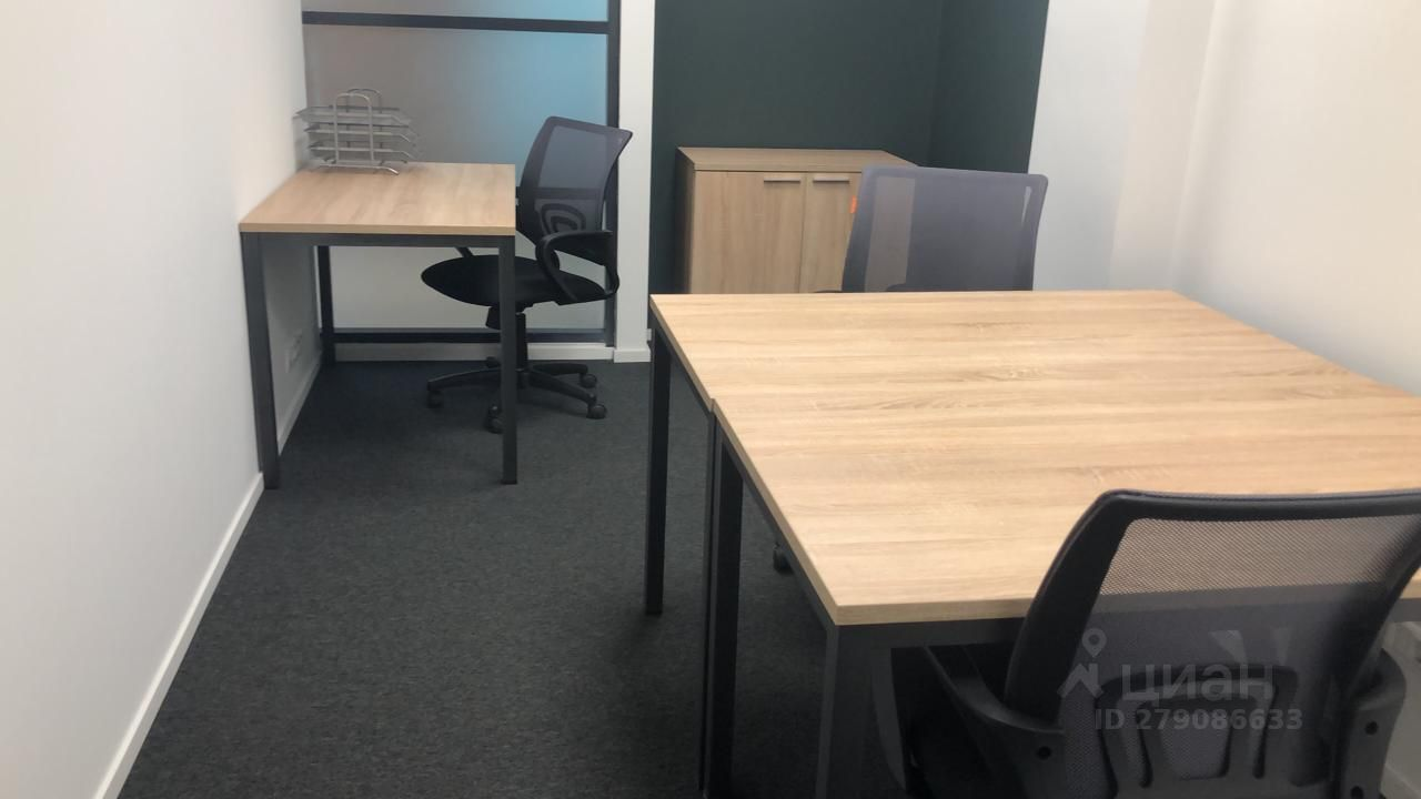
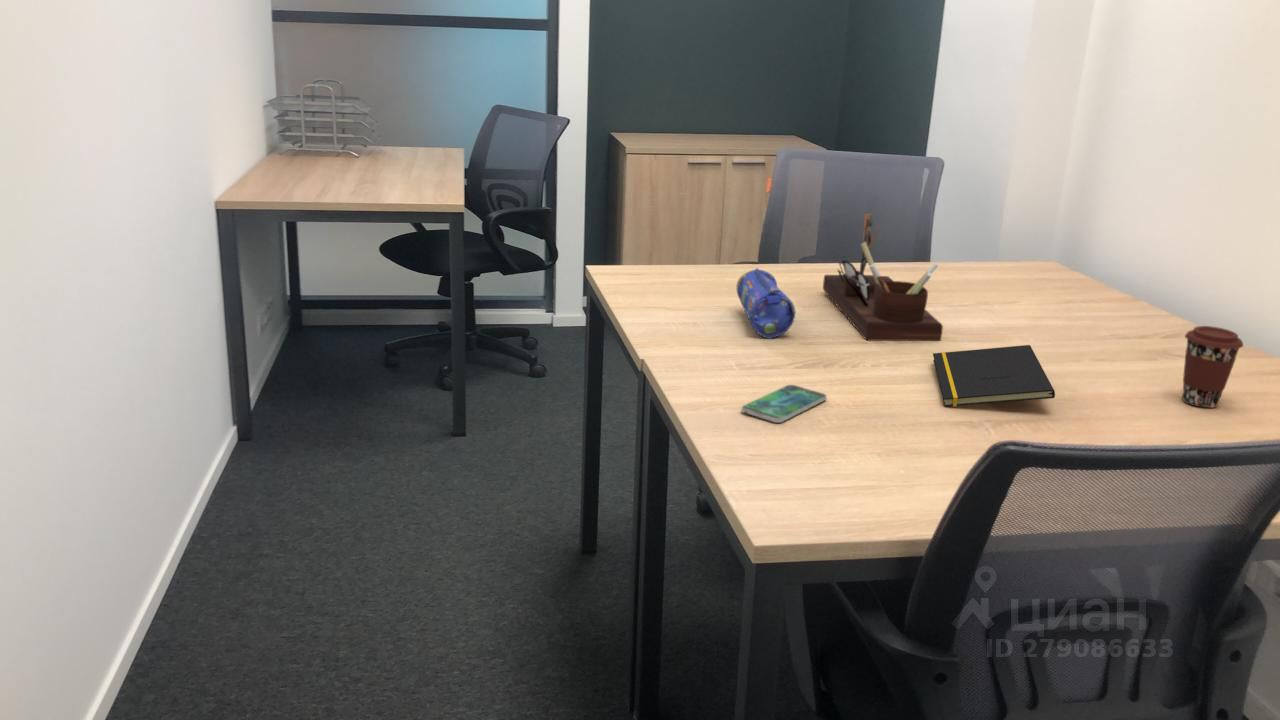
+ desk organizer (882, 276)
+ pencil case (764, 300)
+ notepad (989, 374)
+ coffee cup (1207, 367)
+ smartphone (784, 403)
